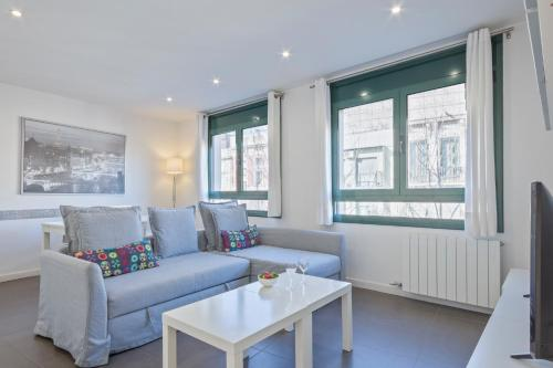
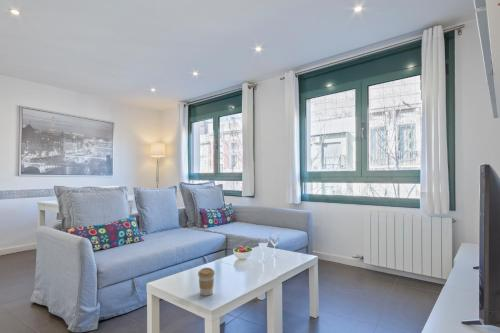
+ coffee cup (206, 281)
